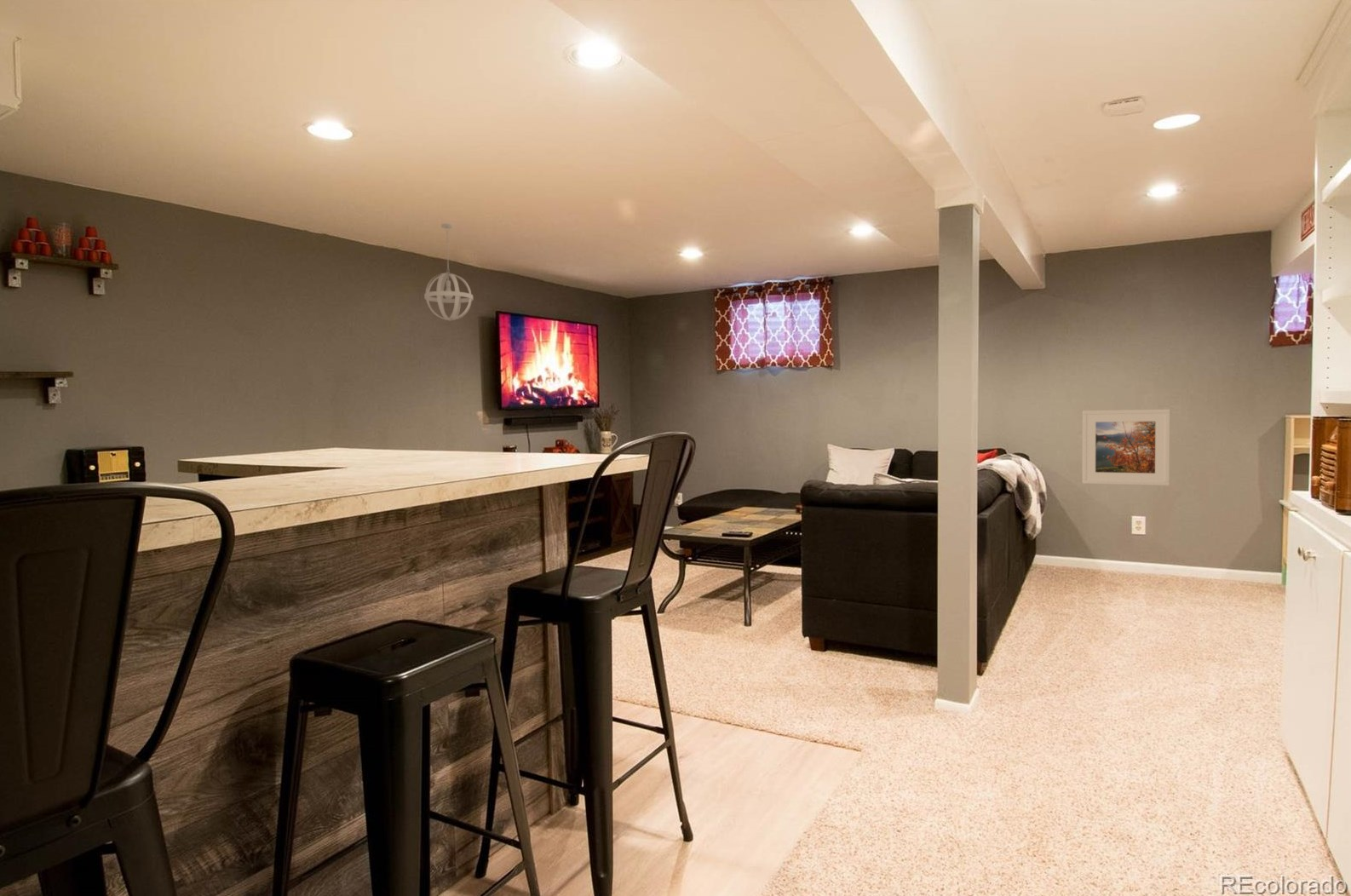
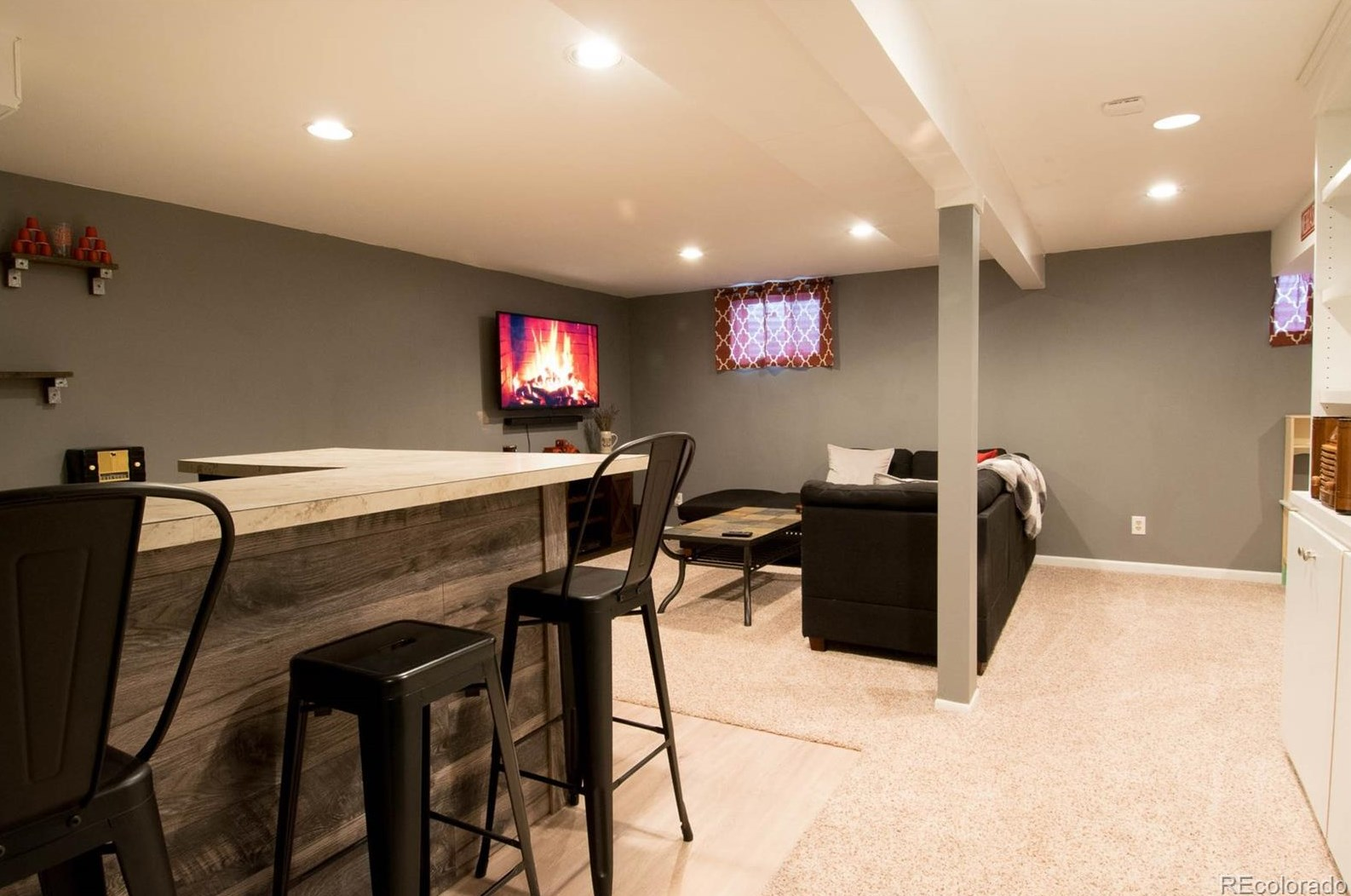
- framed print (1124, 447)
- pendant light (448, 273)
